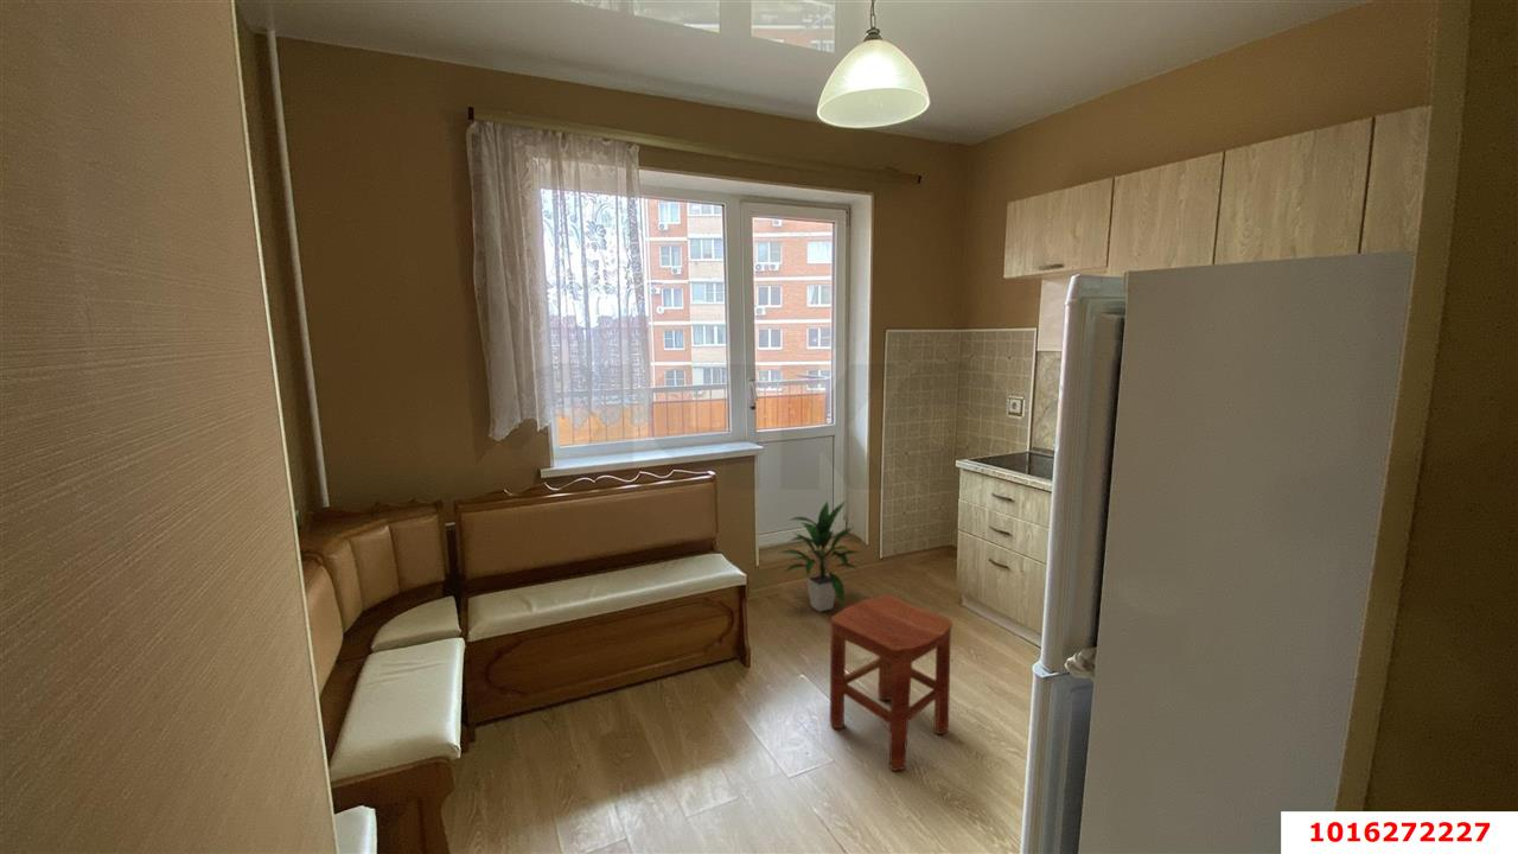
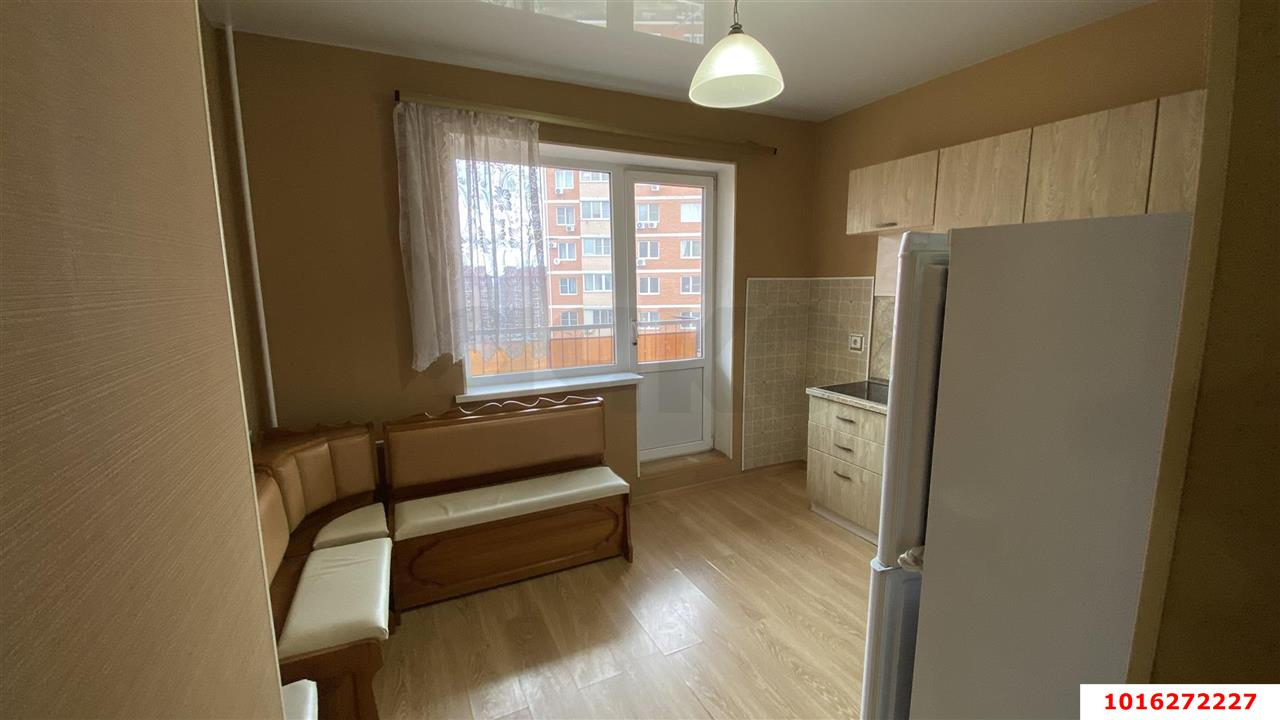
- indoor plant (822, 556)
- stool (891, 673)
